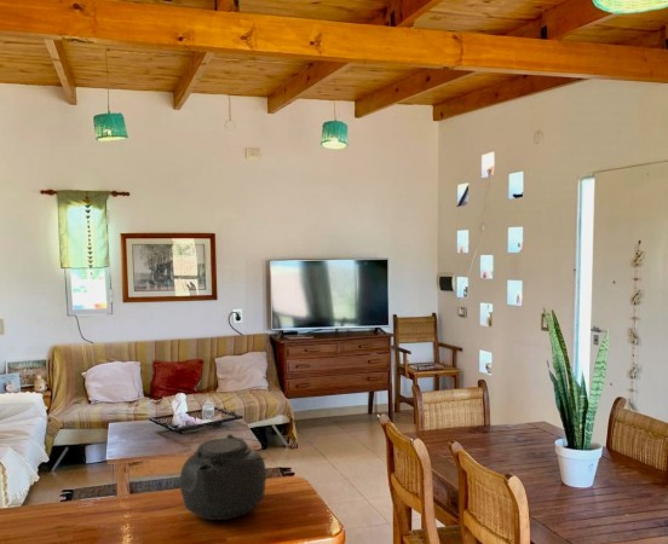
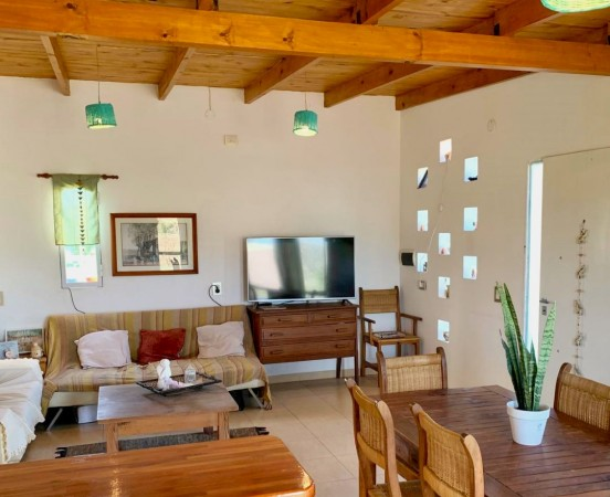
- teapot (220, 480)
